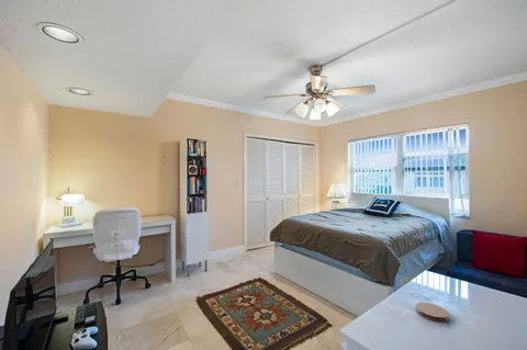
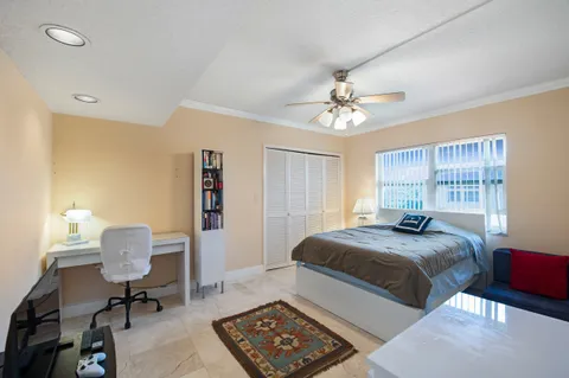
- coaster (431, 311)
